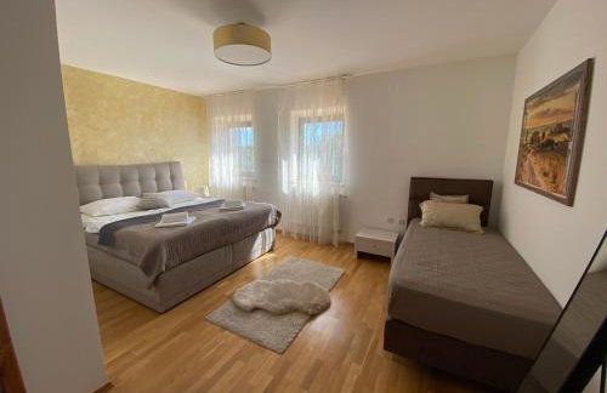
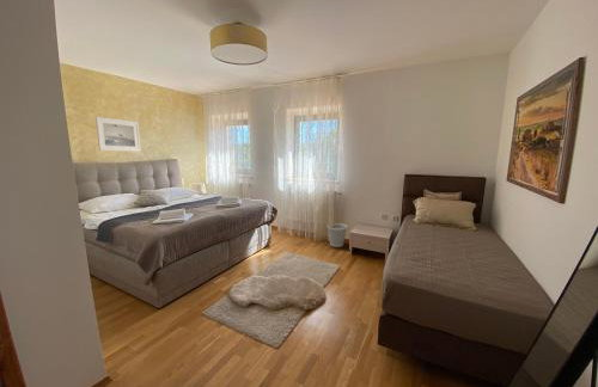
+ wastebasket (336, 234)
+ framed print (120, 135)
